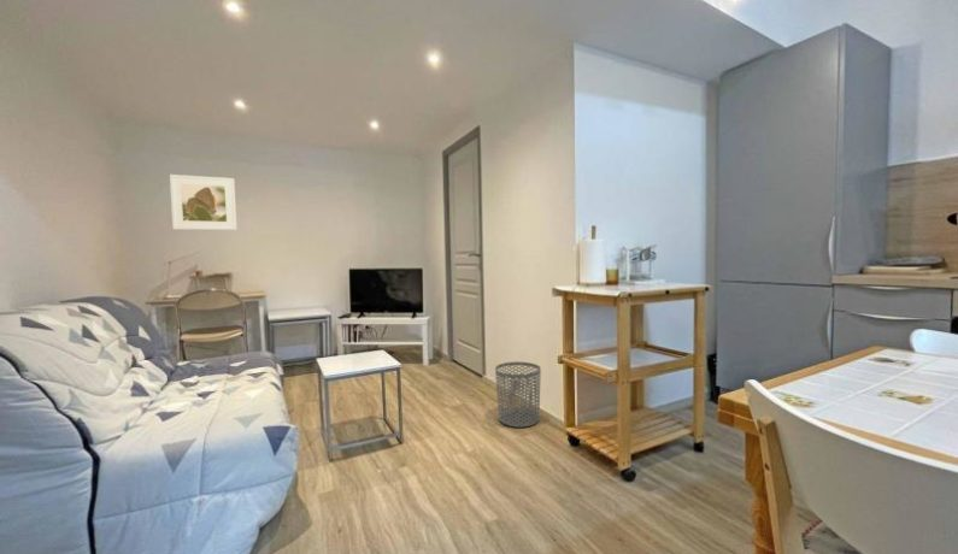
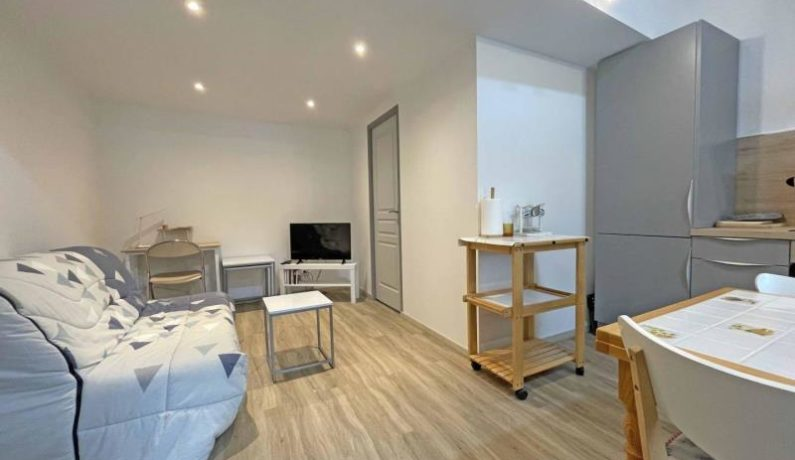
- waste bin (518, 393)
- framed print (204, 202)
